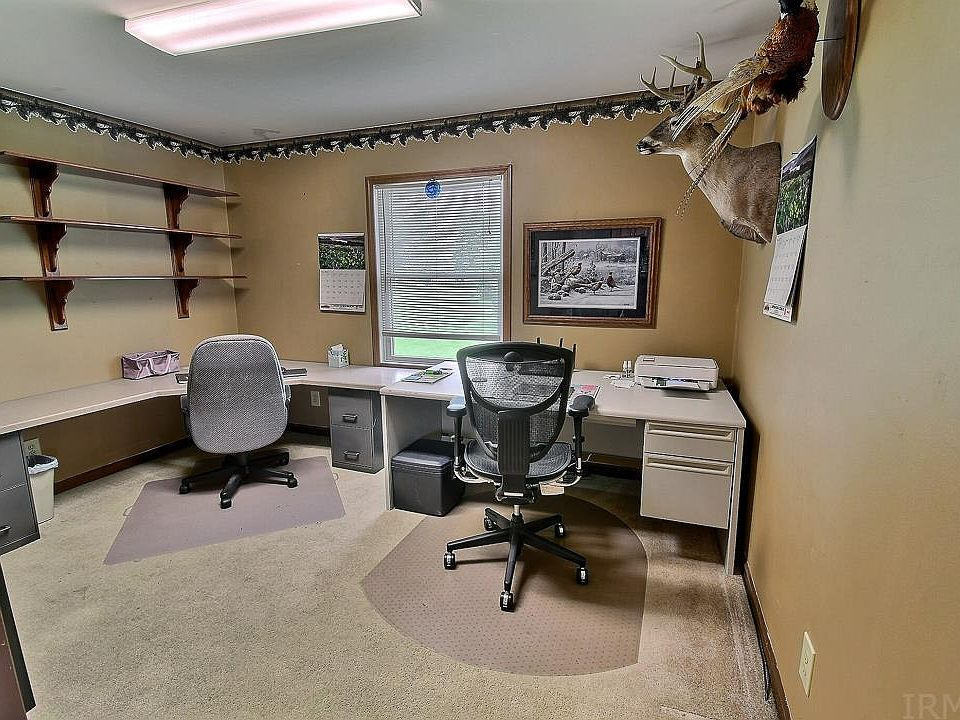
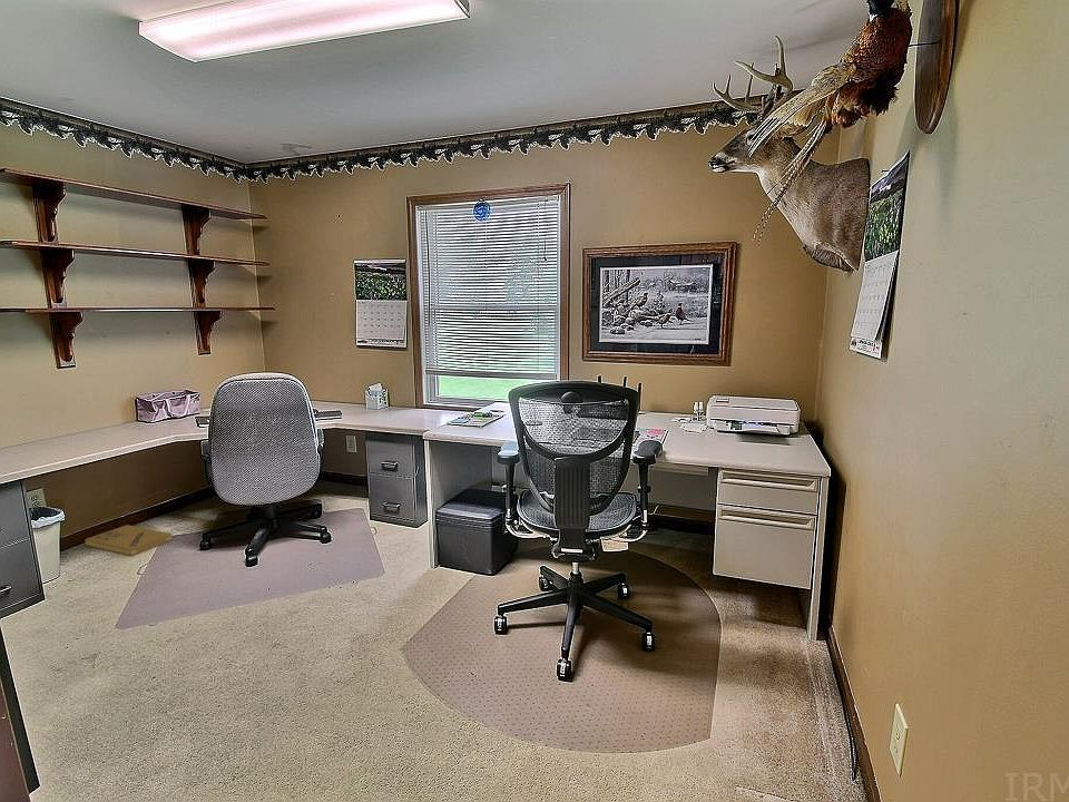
+ cardboard box (129, 539)
